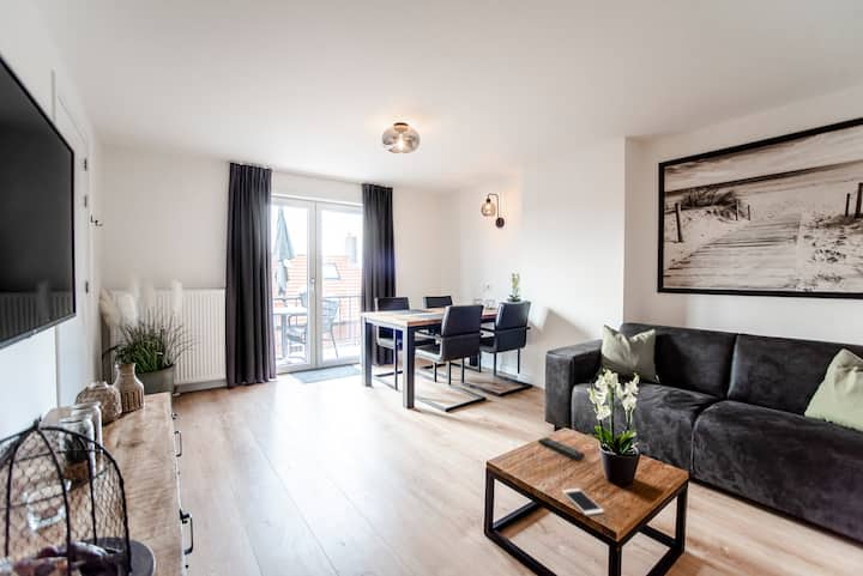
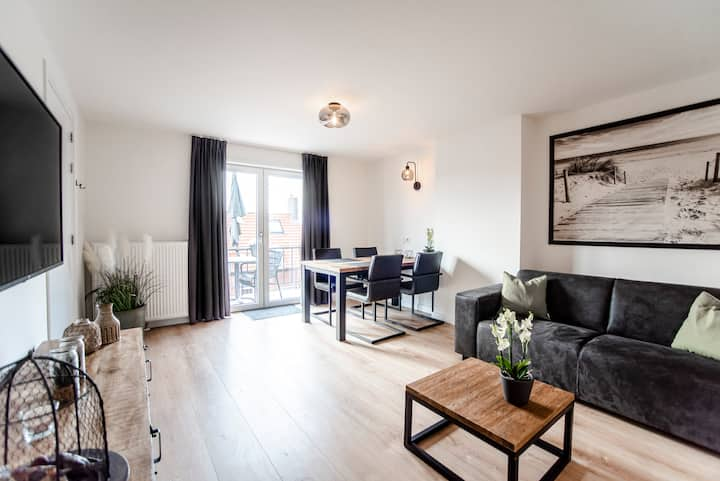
- remote control (560, 448)
- cell phone (581, 501)
